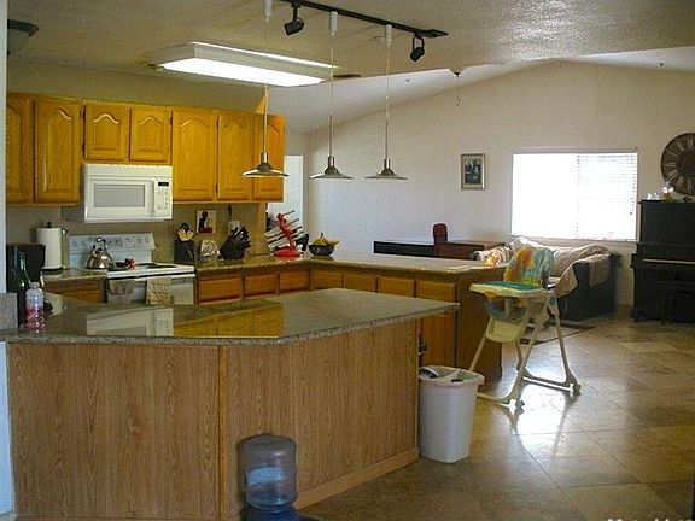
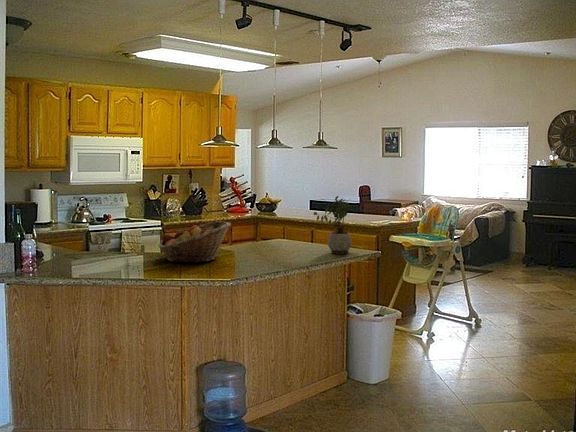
+ potted plant (334, 224)
+ fruit basket (194, 240)
